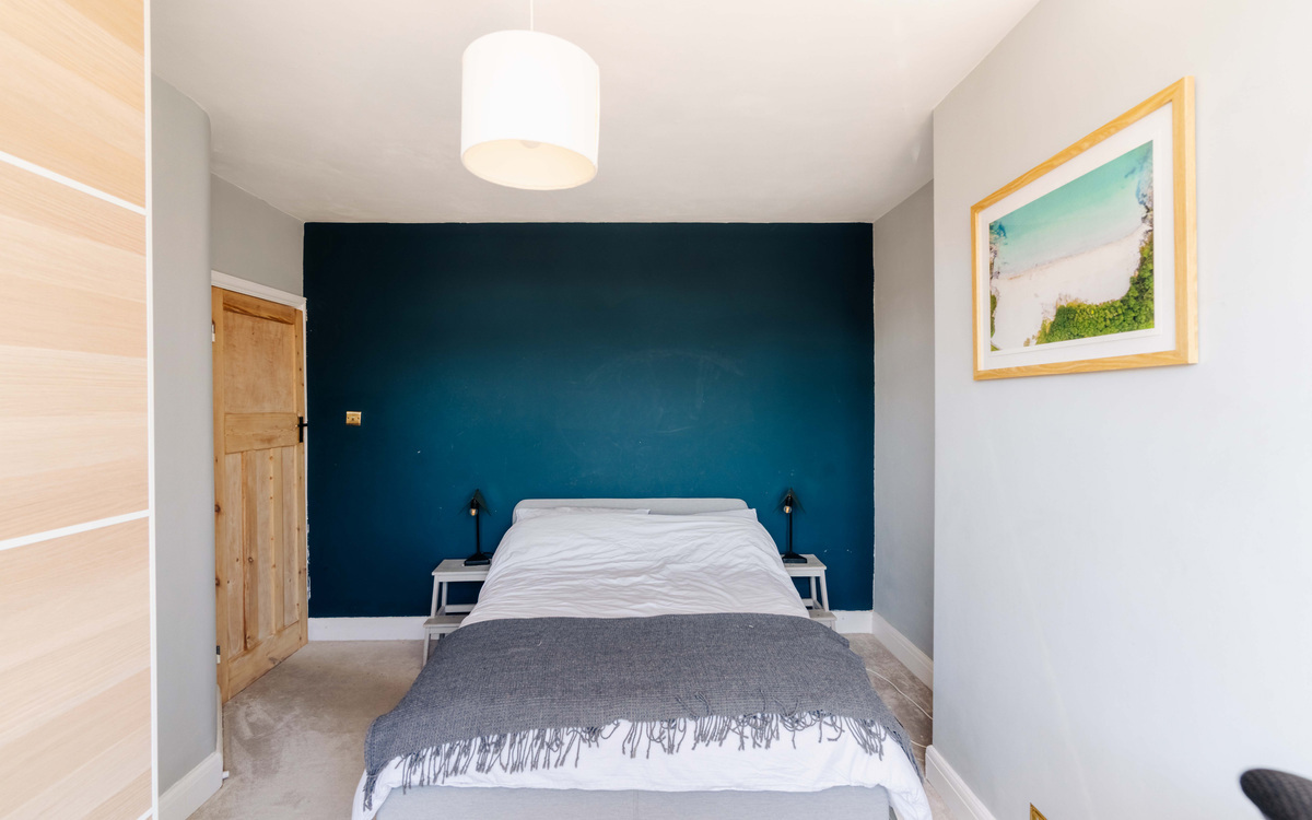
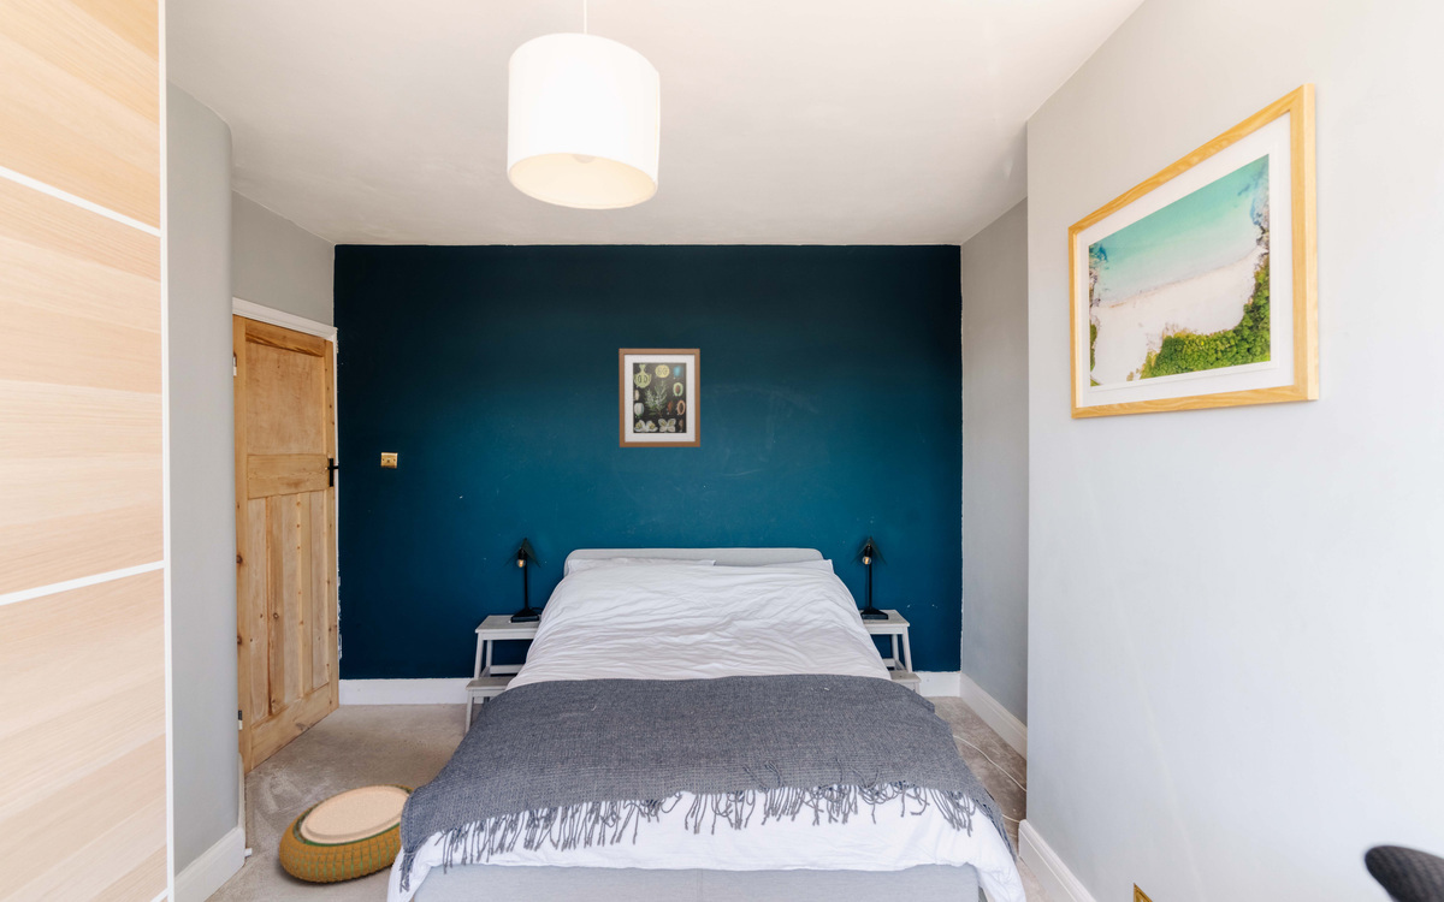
+ woven basket (359, 826)
+ wall art (659, 397)
